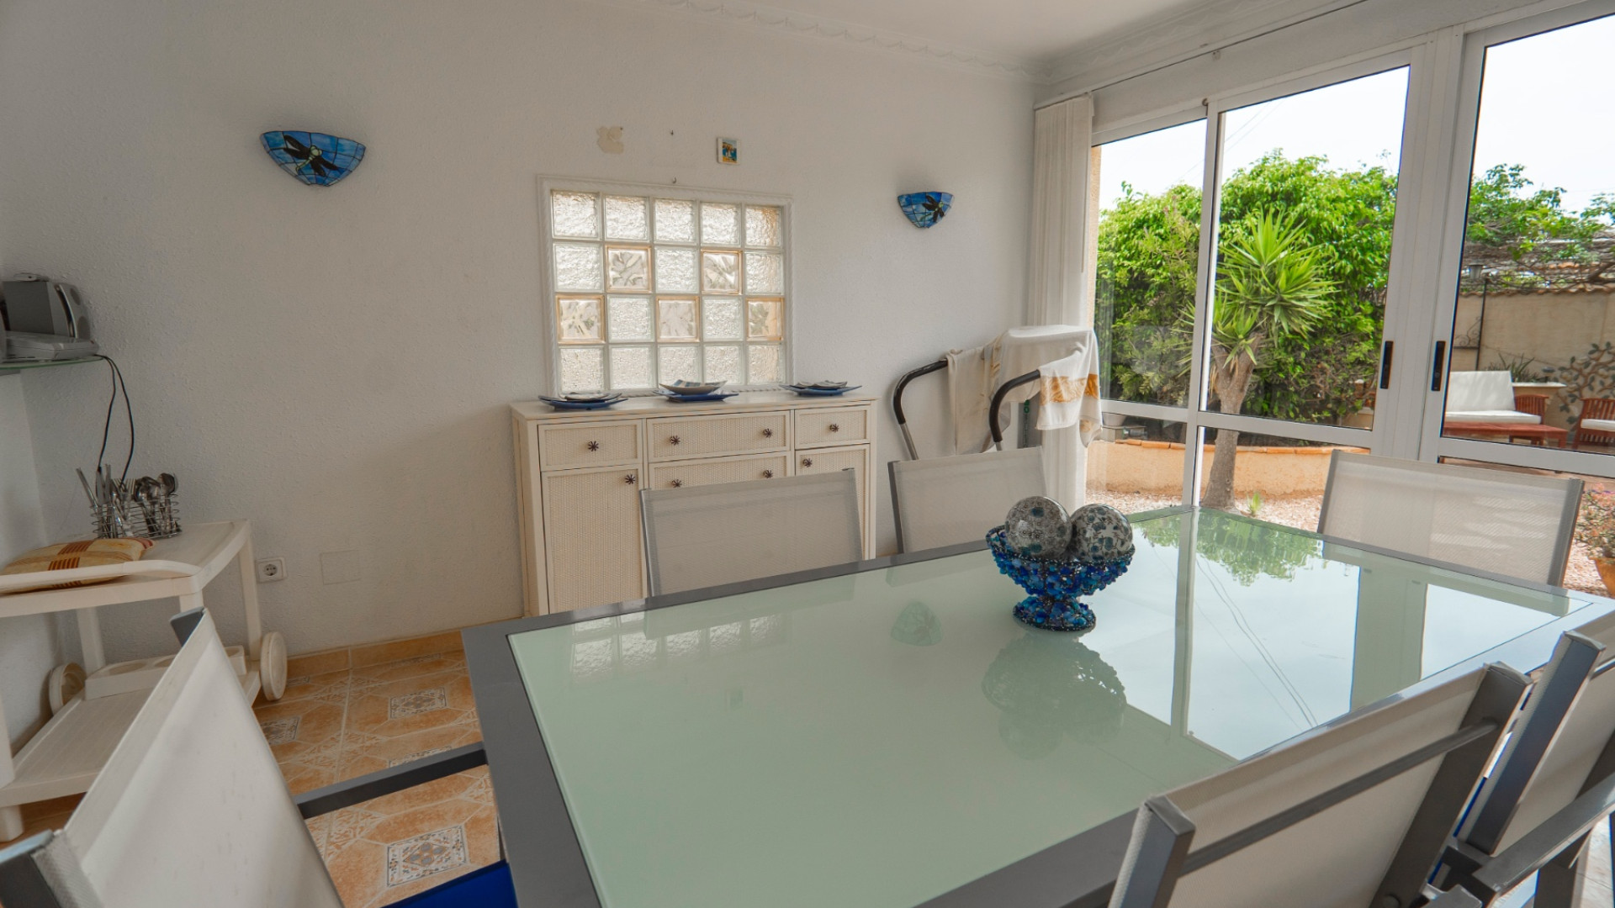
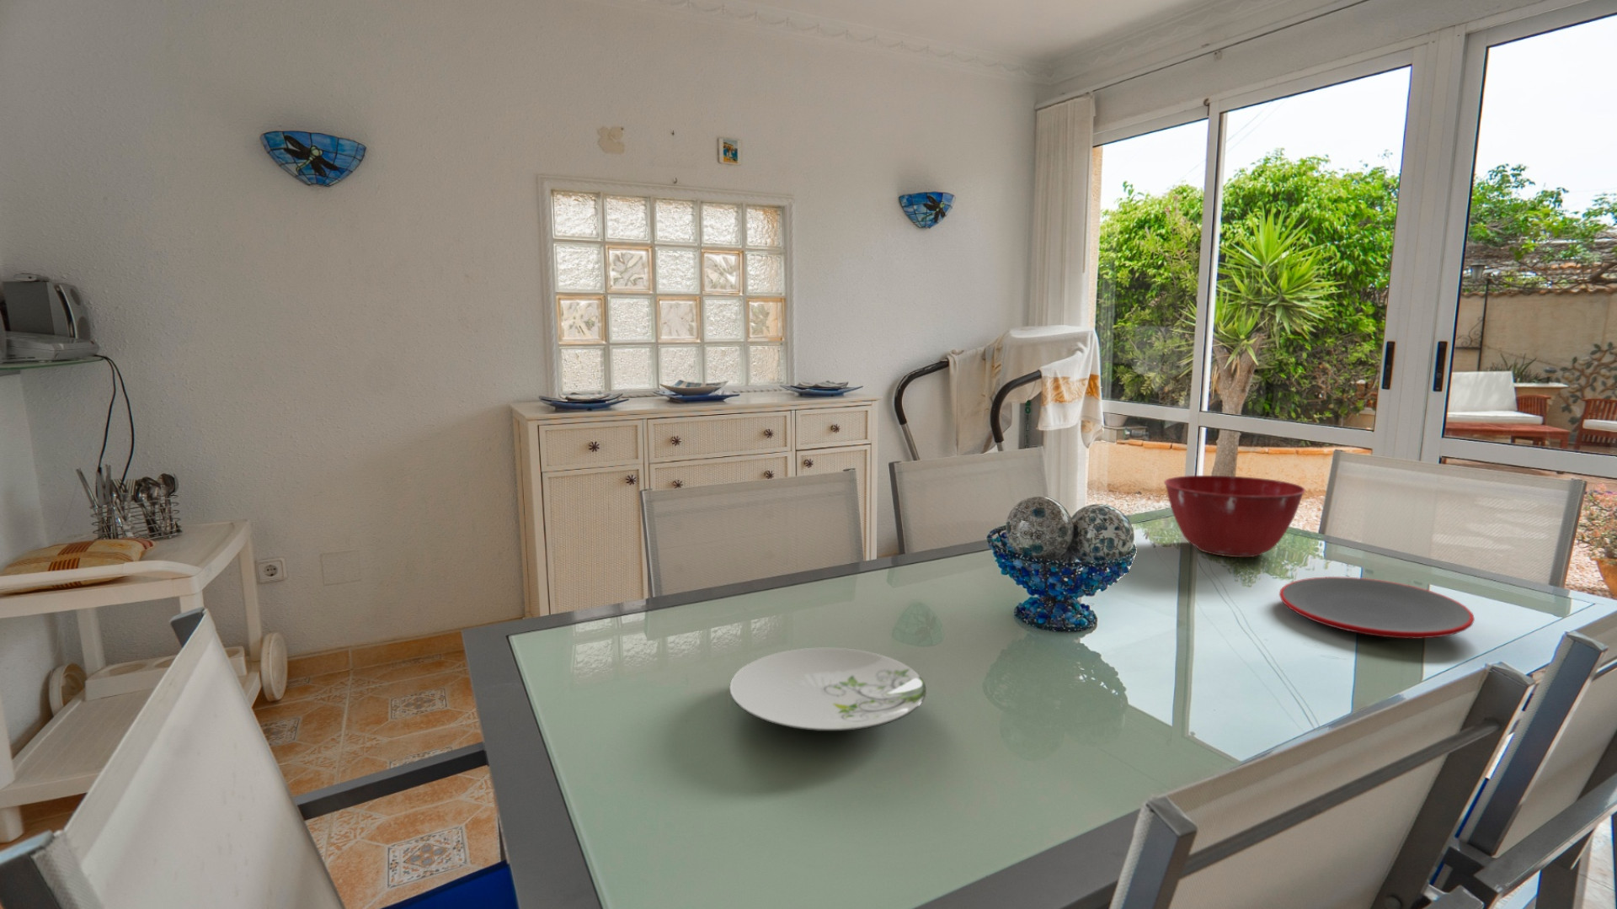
+ plate (1370, 608)
+ mixing bowl (1229, 517)
+ plate (827, 695)
